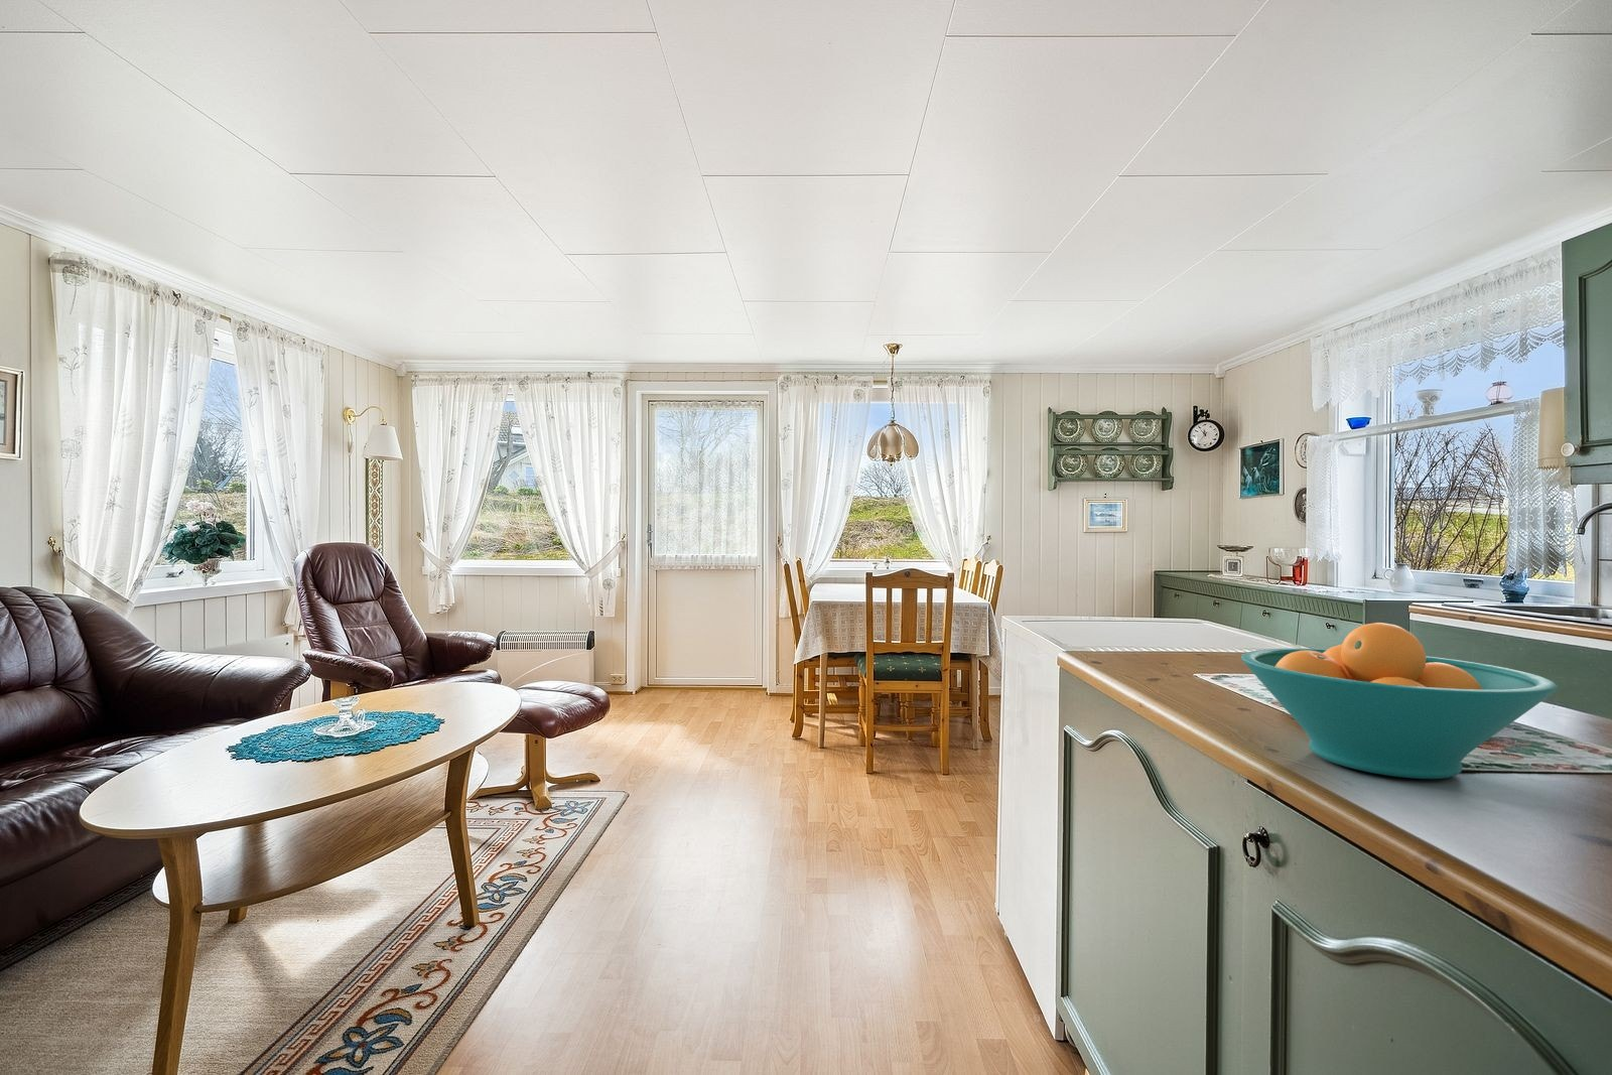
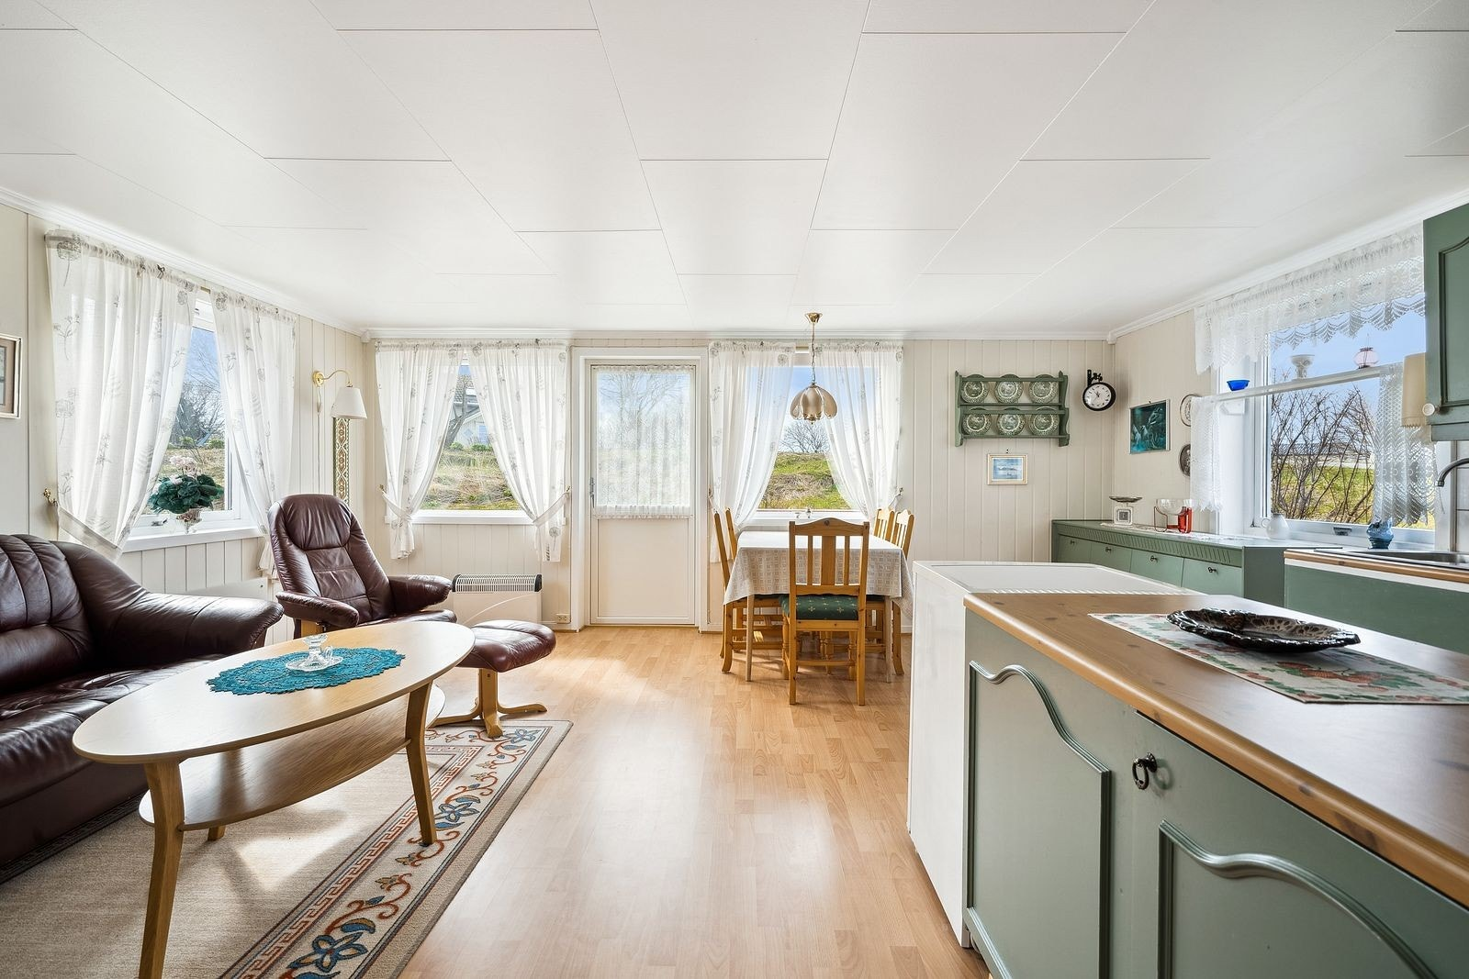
- fruit bowl (1382, 692)
